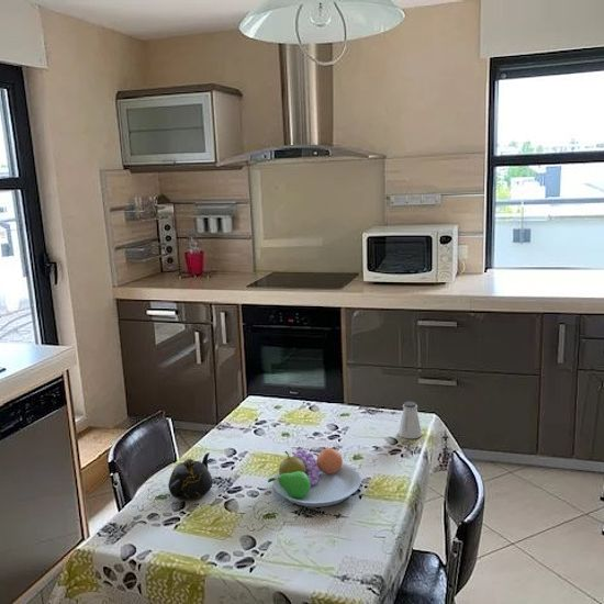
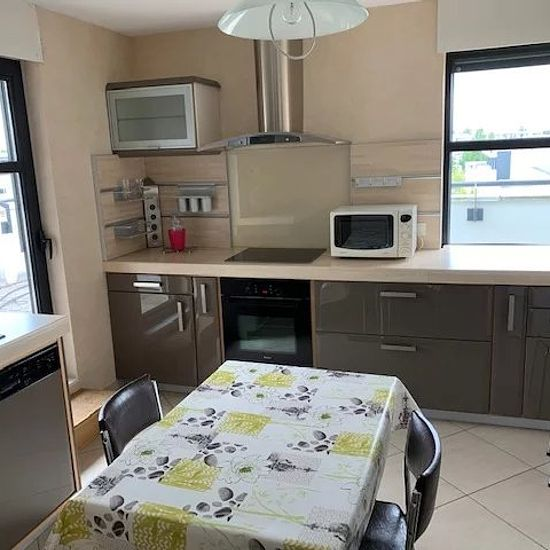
- teapot (191, 476)
- fruit bowl (312, 472)
- saltshaker (410, 418)
